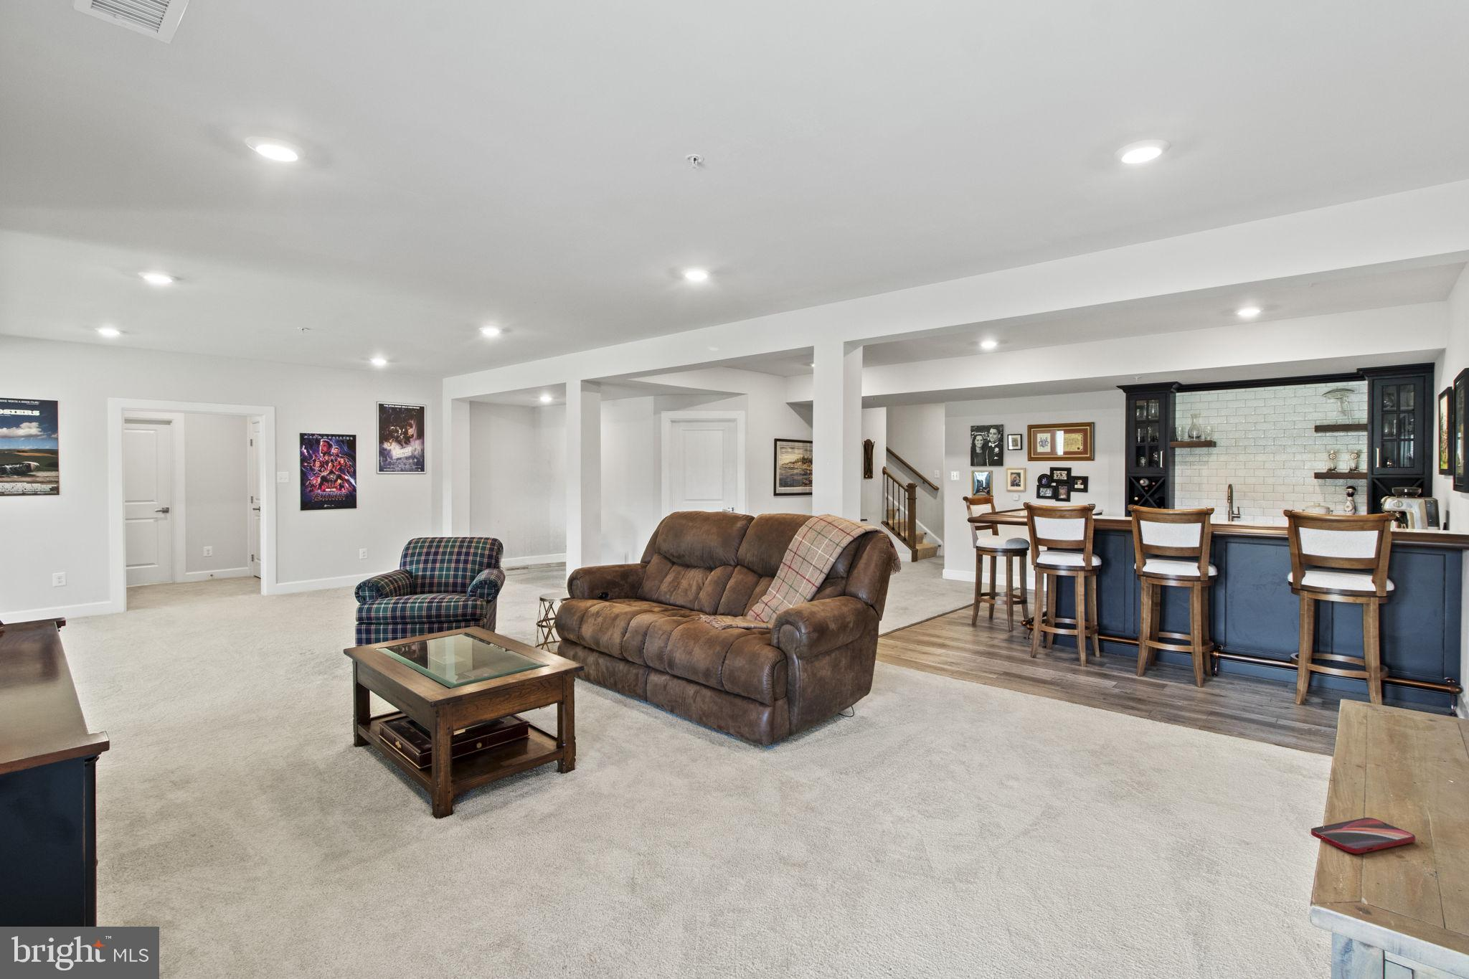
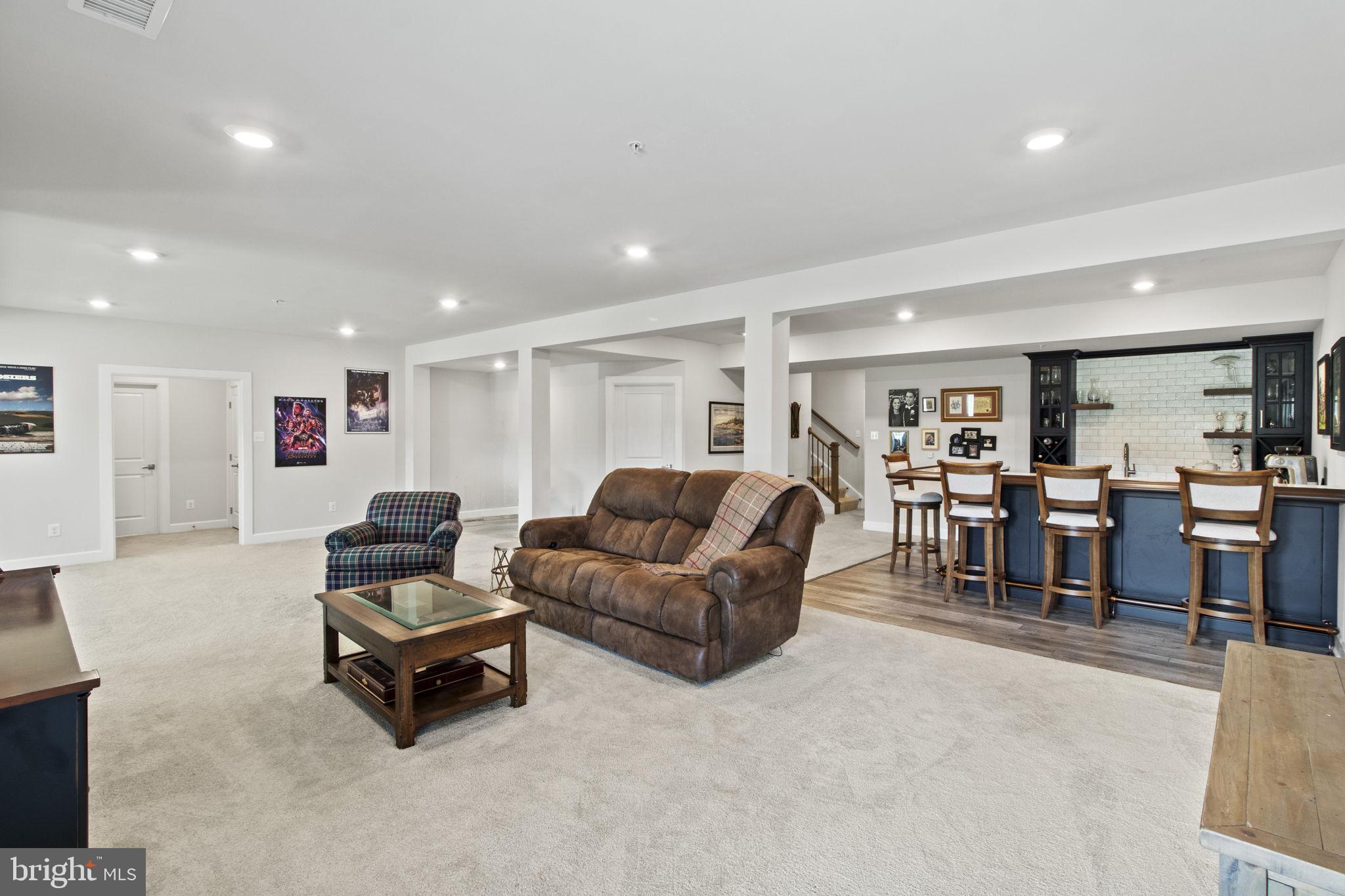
- smartphone (1362, 835)
